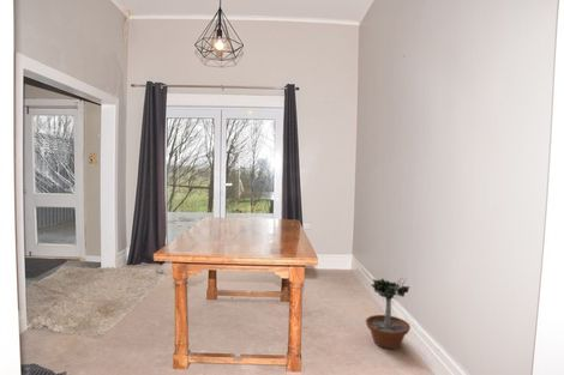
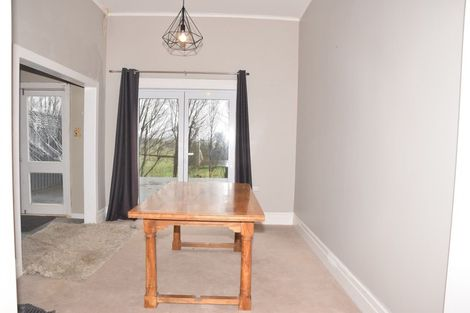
- potted tree (388, 308)
